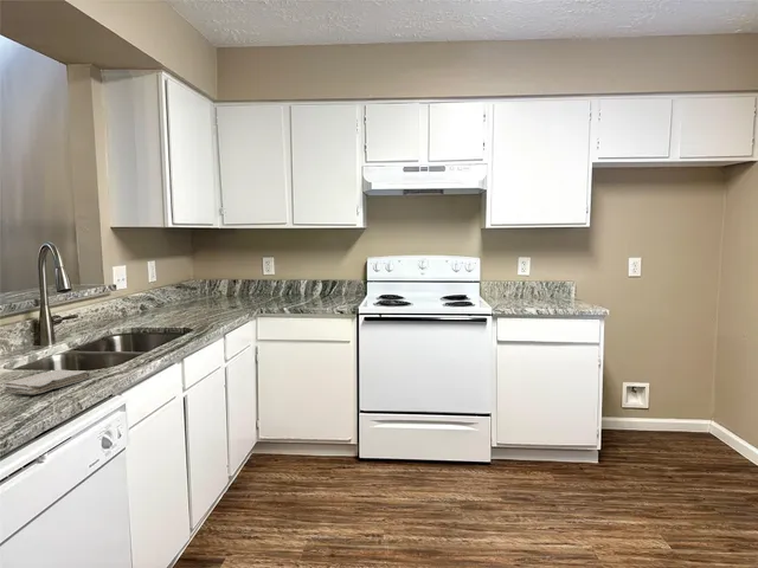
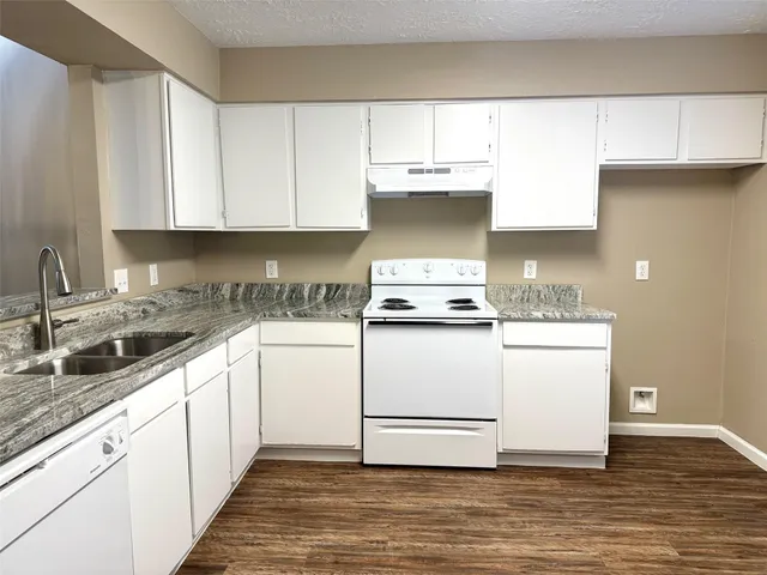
- washcloth (47, 380)
